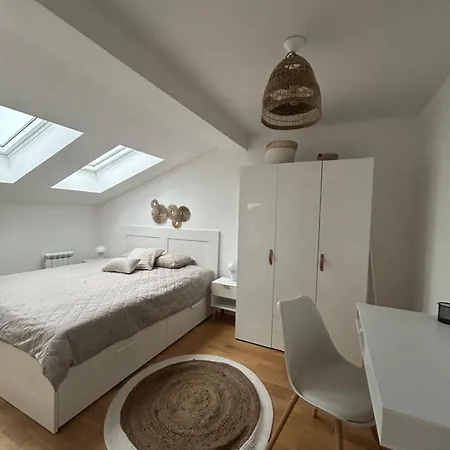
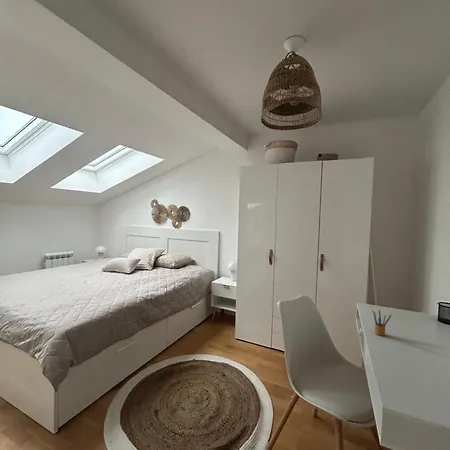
+ pencil box (380, 322)
